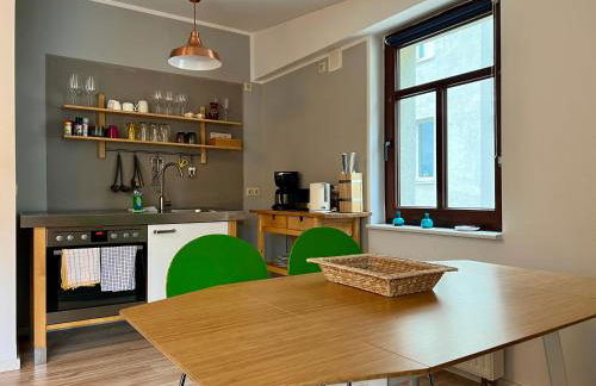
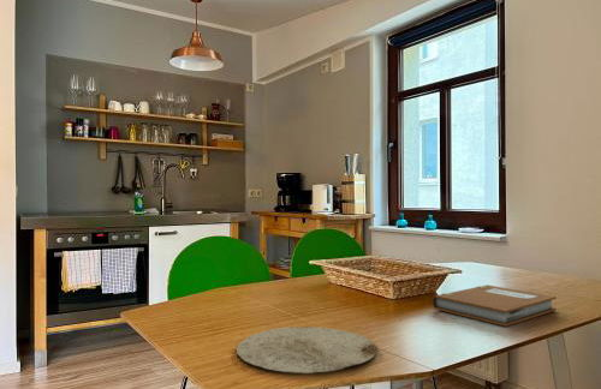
+ plate (307, 343)
+ notebook (494, 301)
